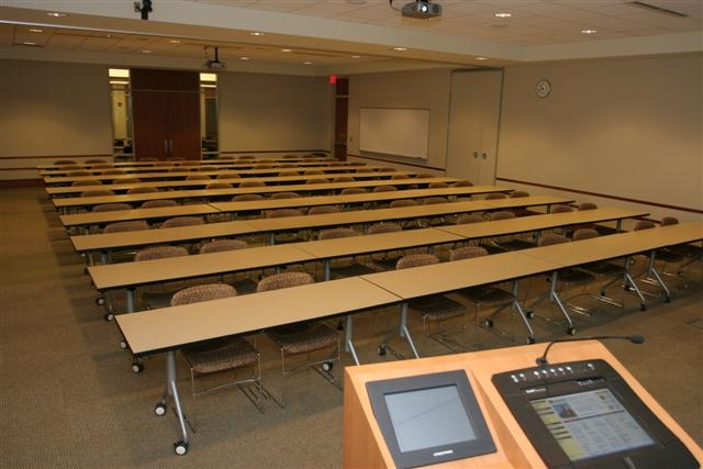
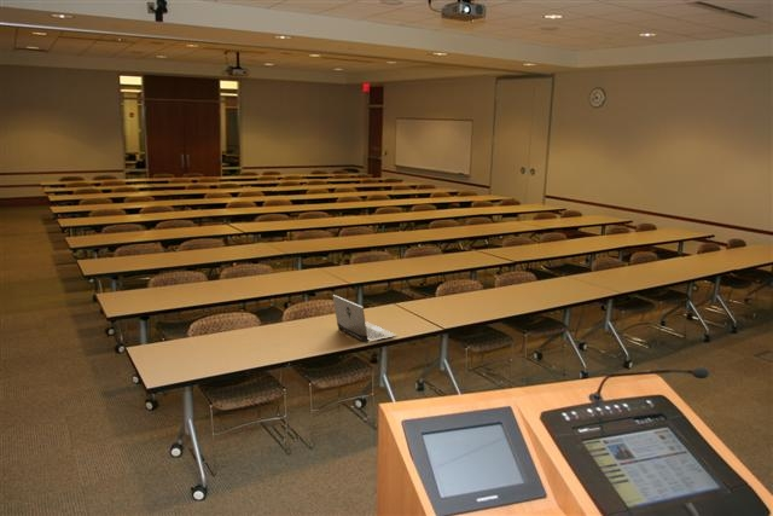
+ laptop computer (364, 315)
